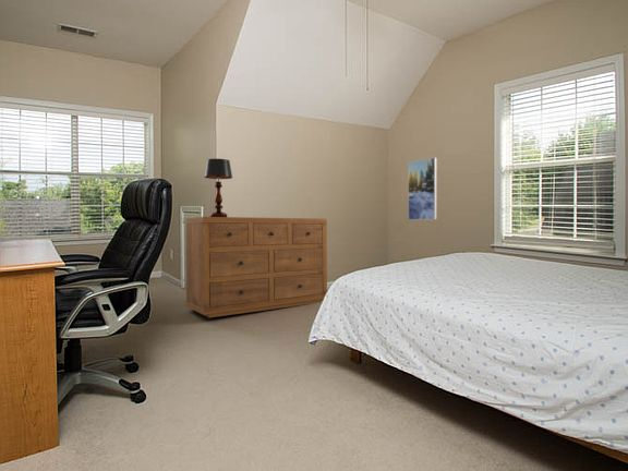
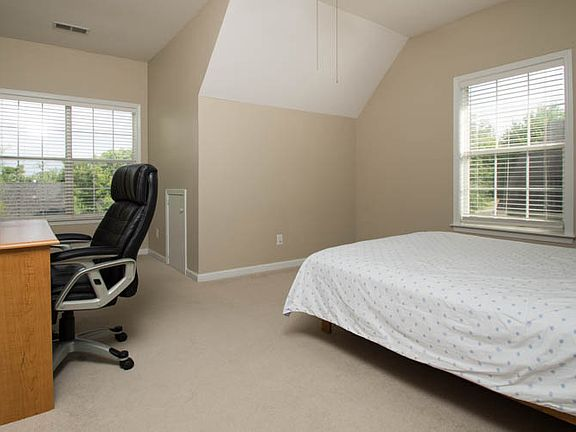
- dresser (259, 262)
- table lamp (218, 189)
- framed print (422, 190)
